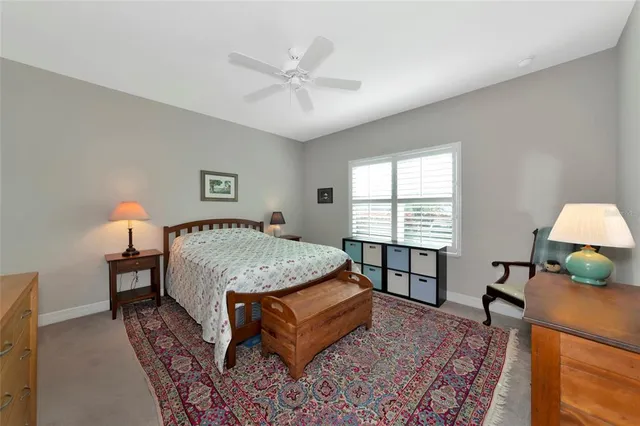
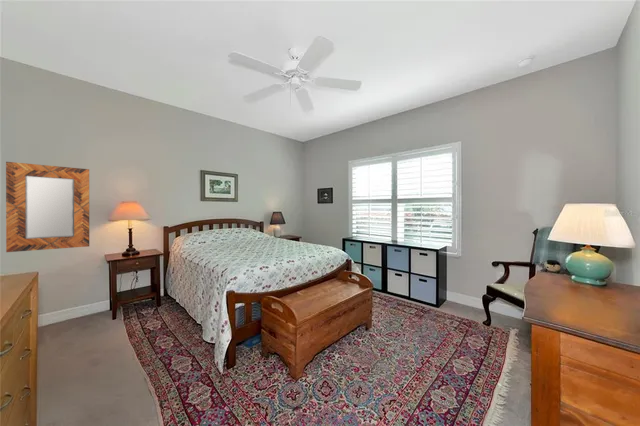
+ home mirror (51, 207)
